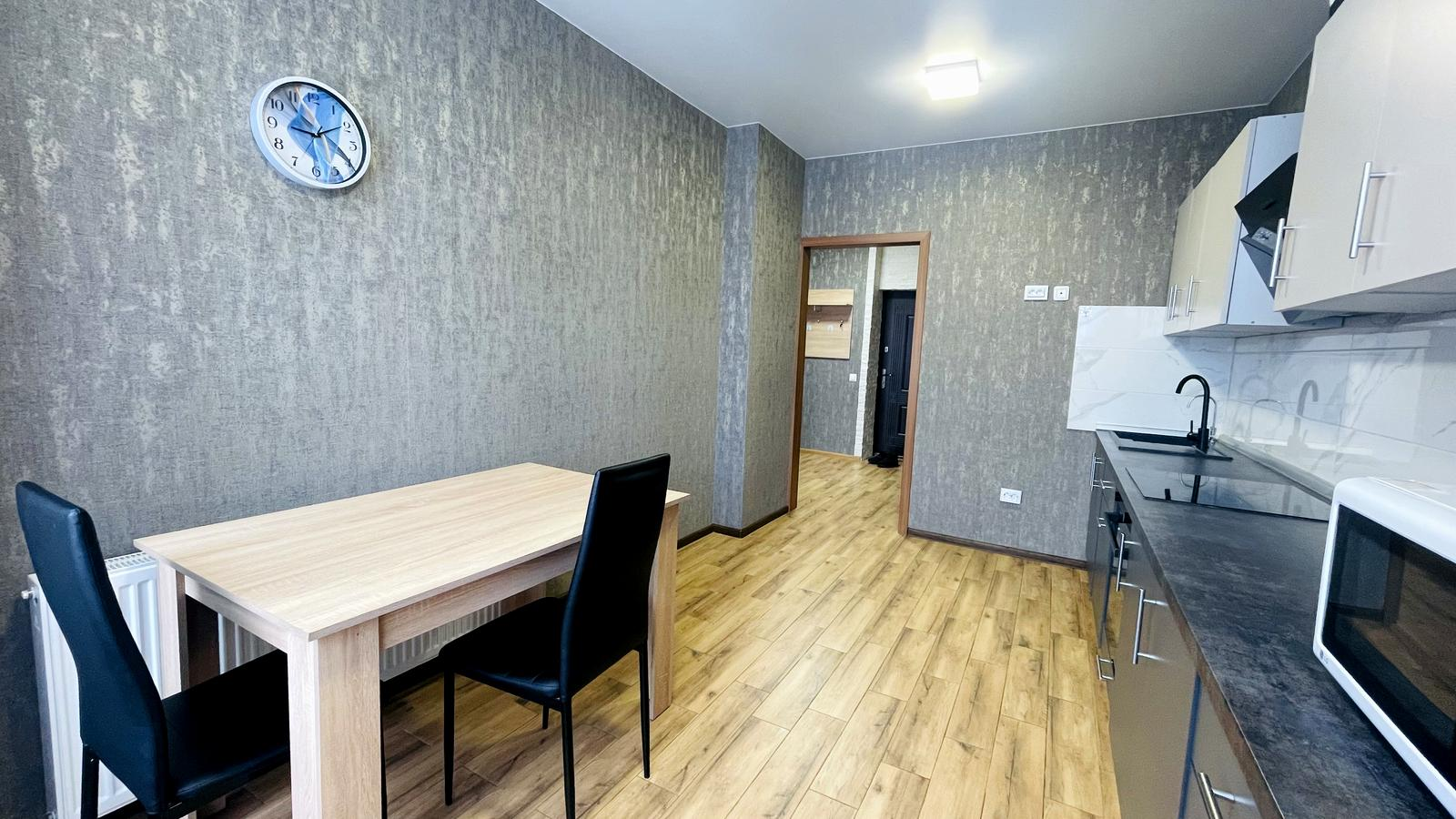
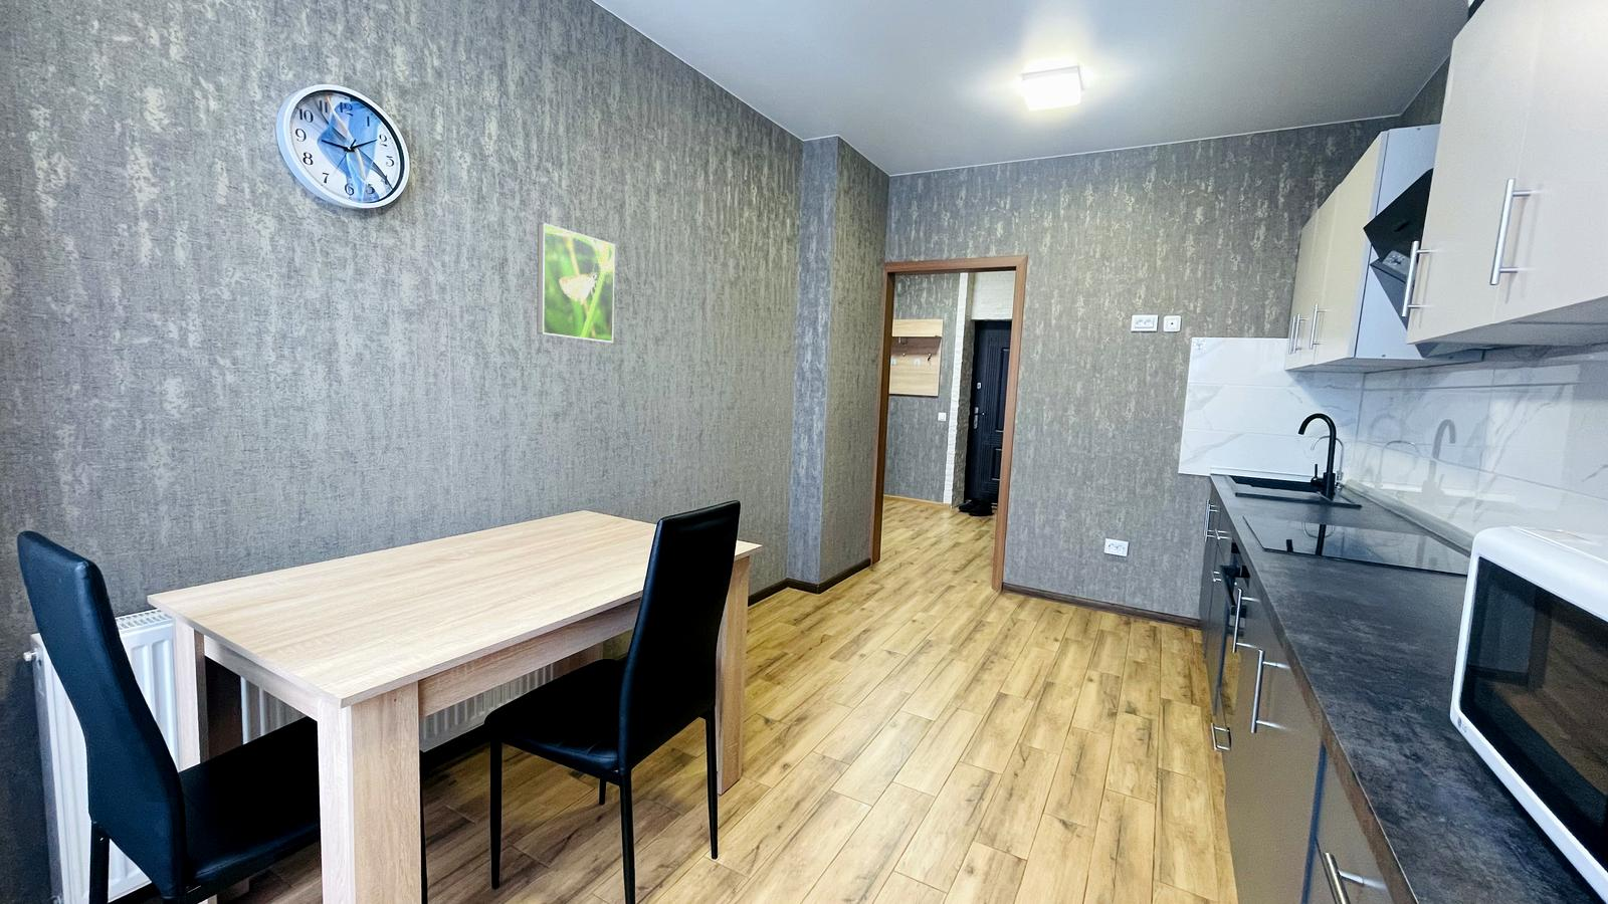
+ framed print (578, 286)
